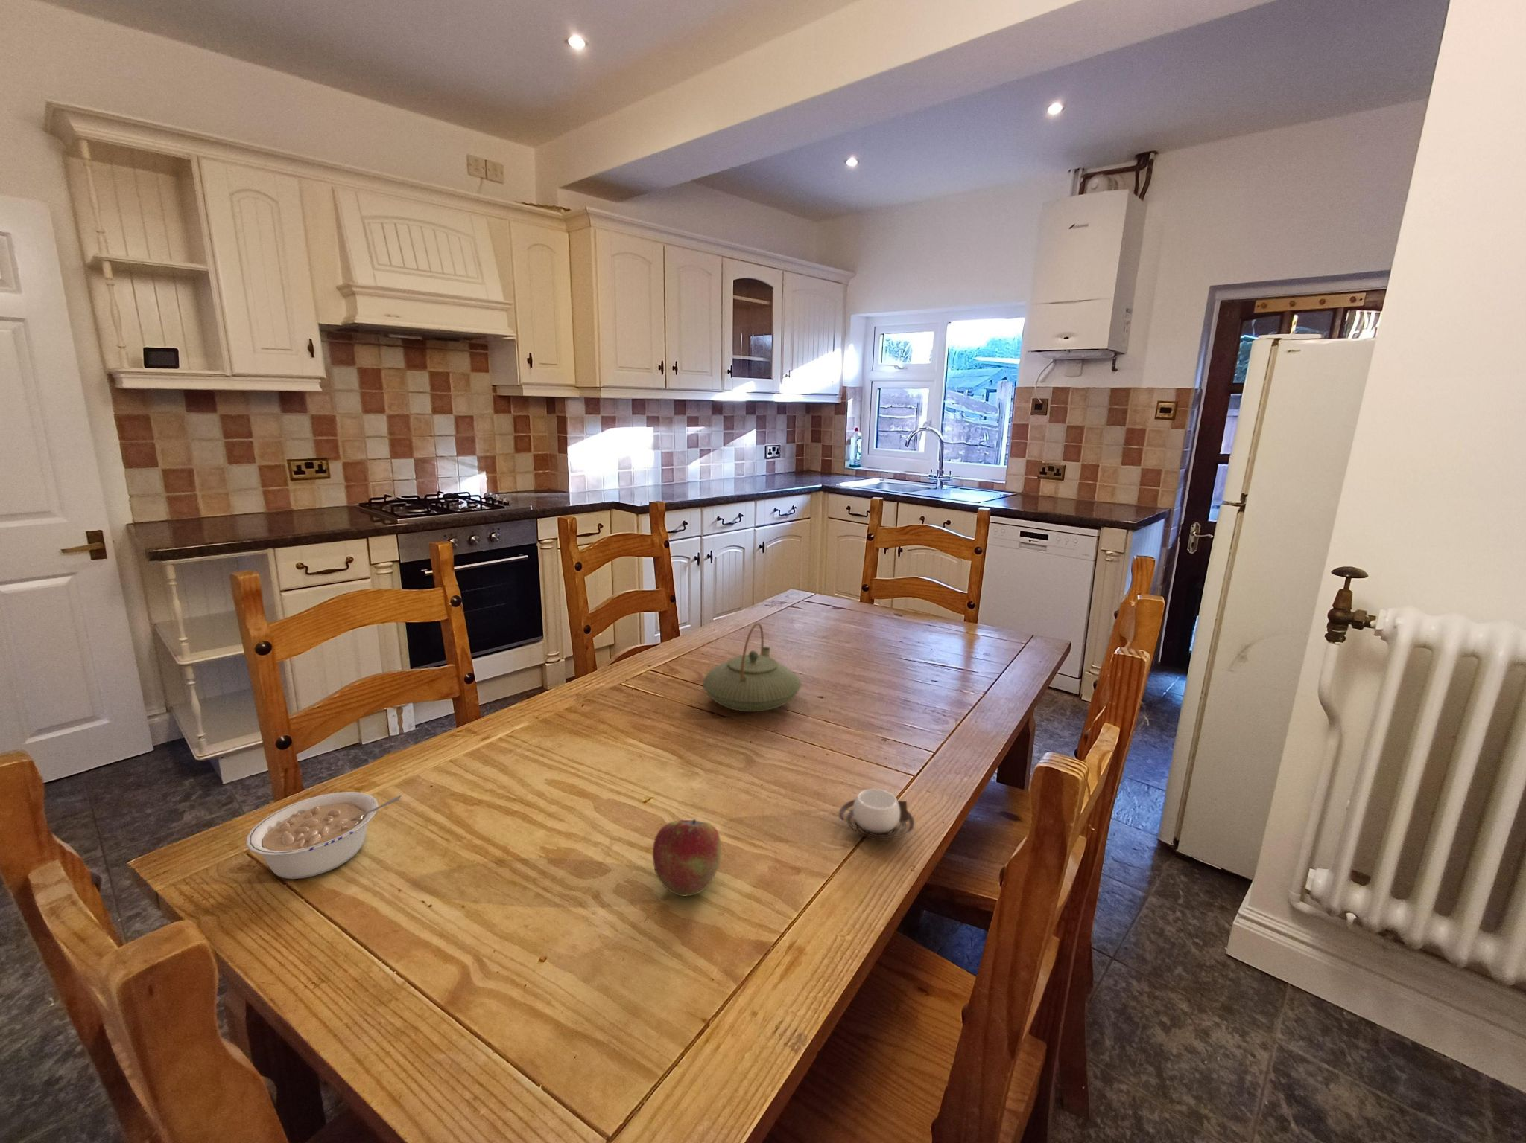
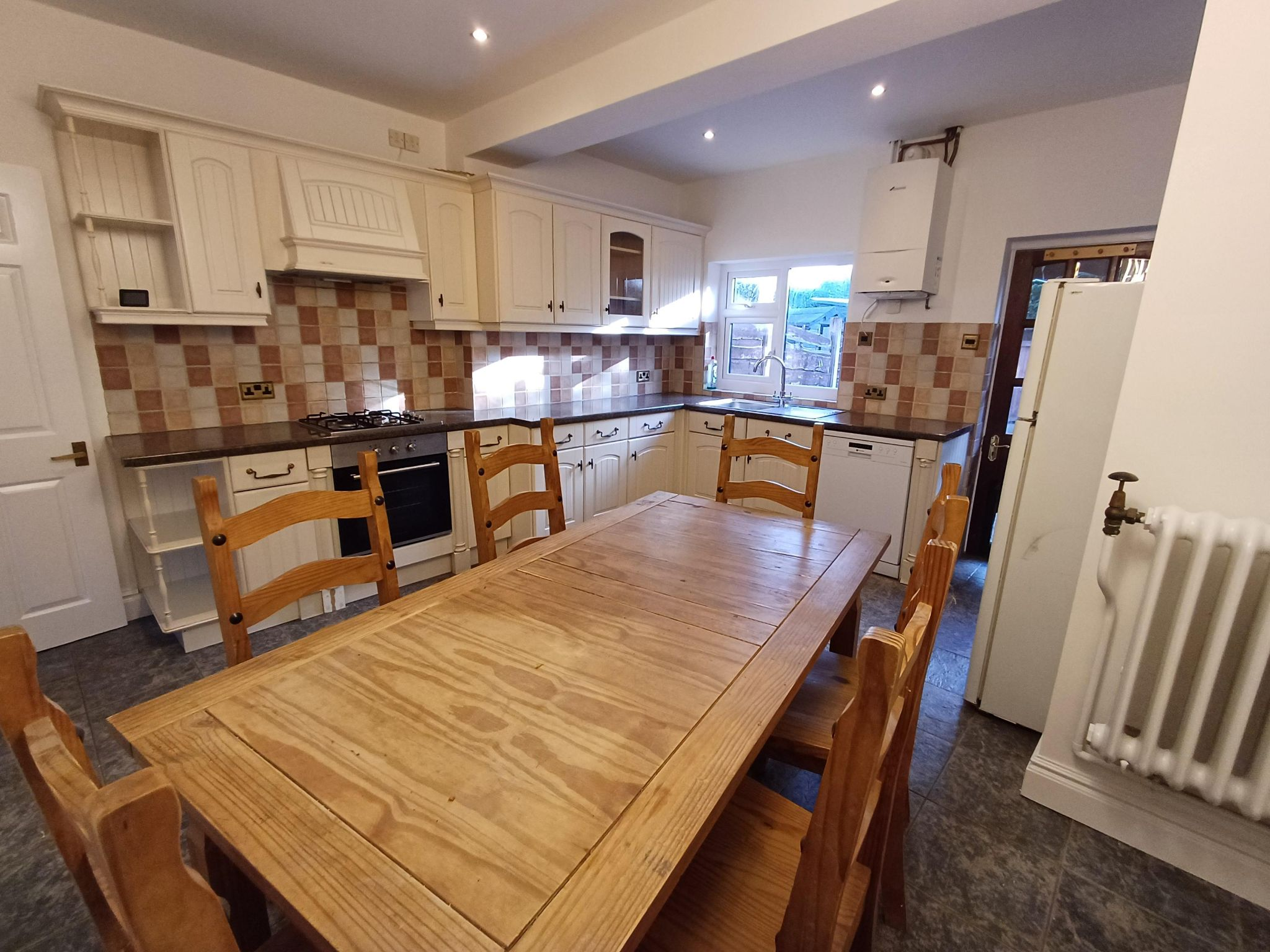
- cup (876, 813)
- teapot (755, 660)
- legume (321, 832)
- fruit (687, 852)
